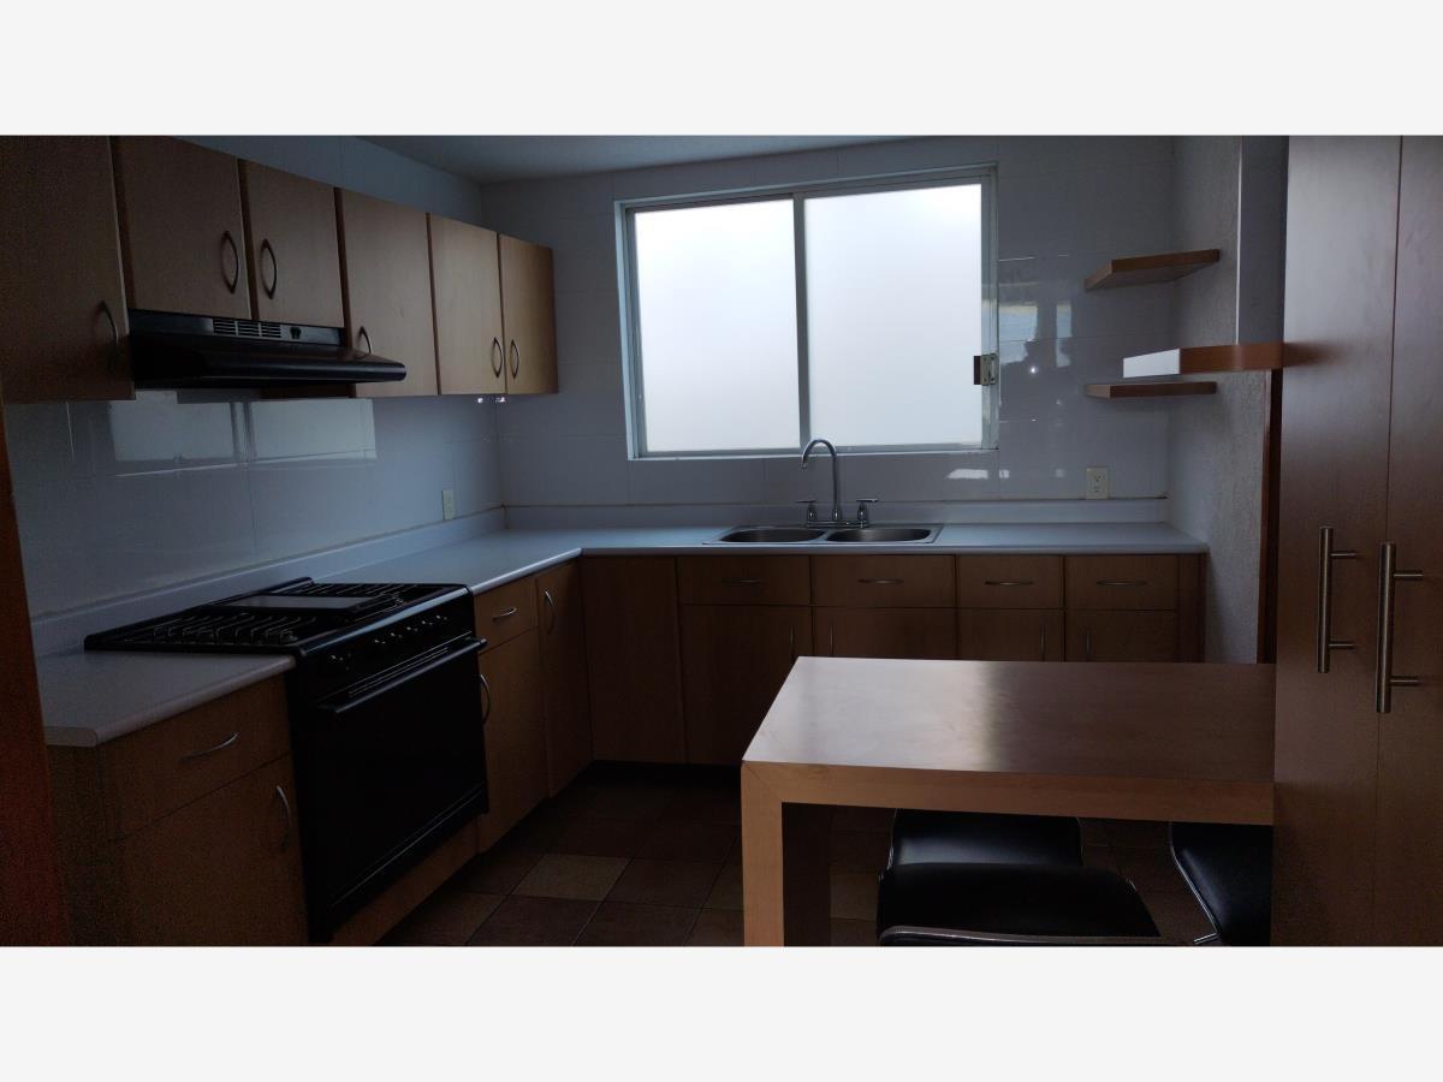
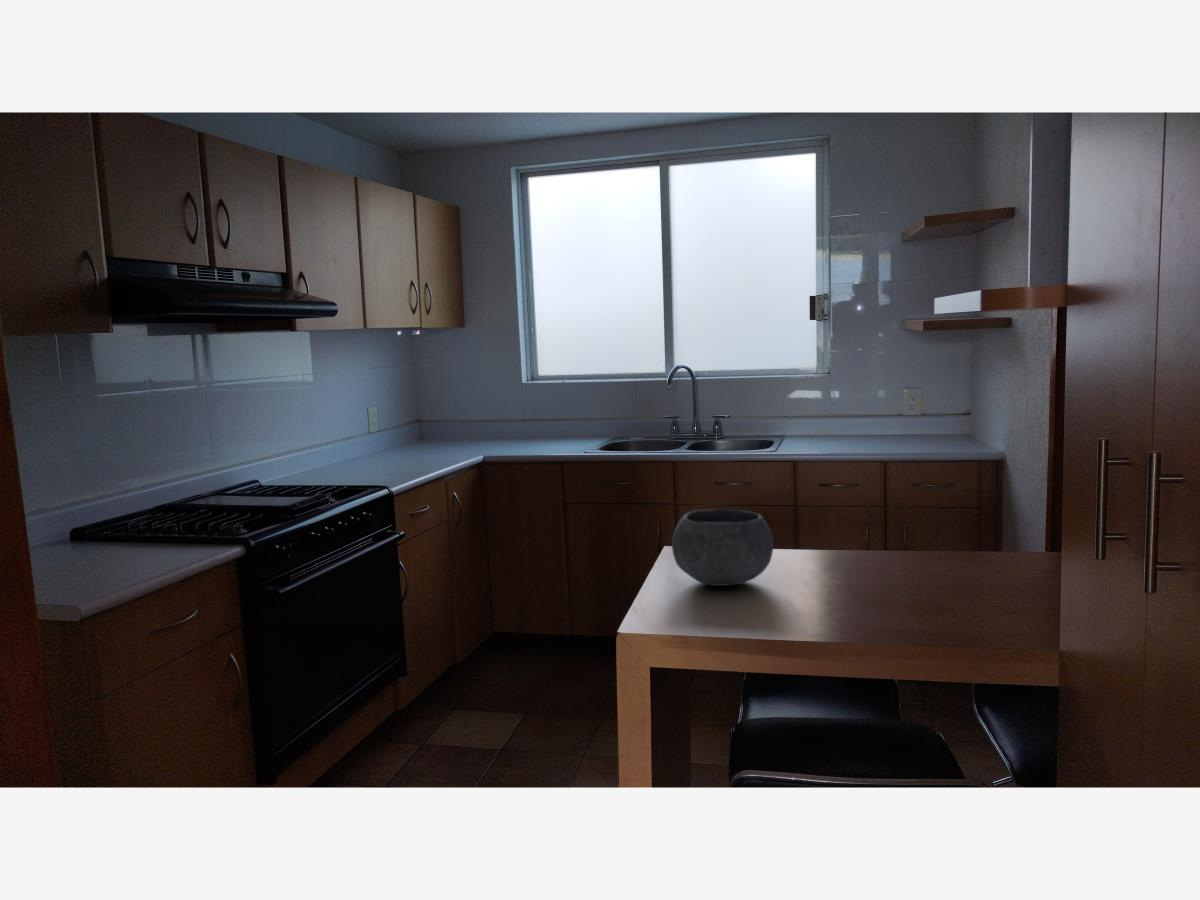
+ bowl (721, 548)
